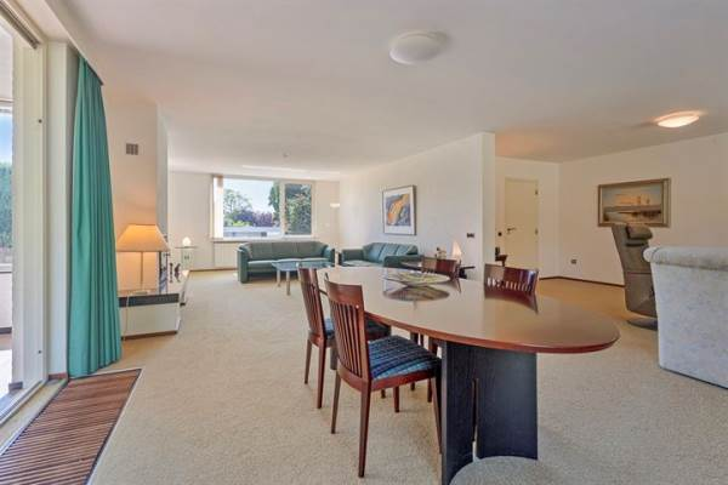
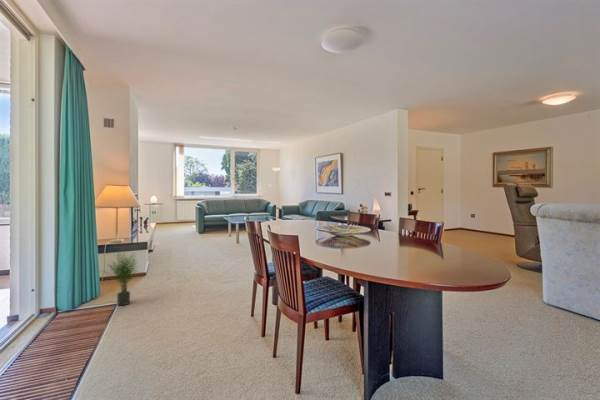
+ potted plant (120, 276)
